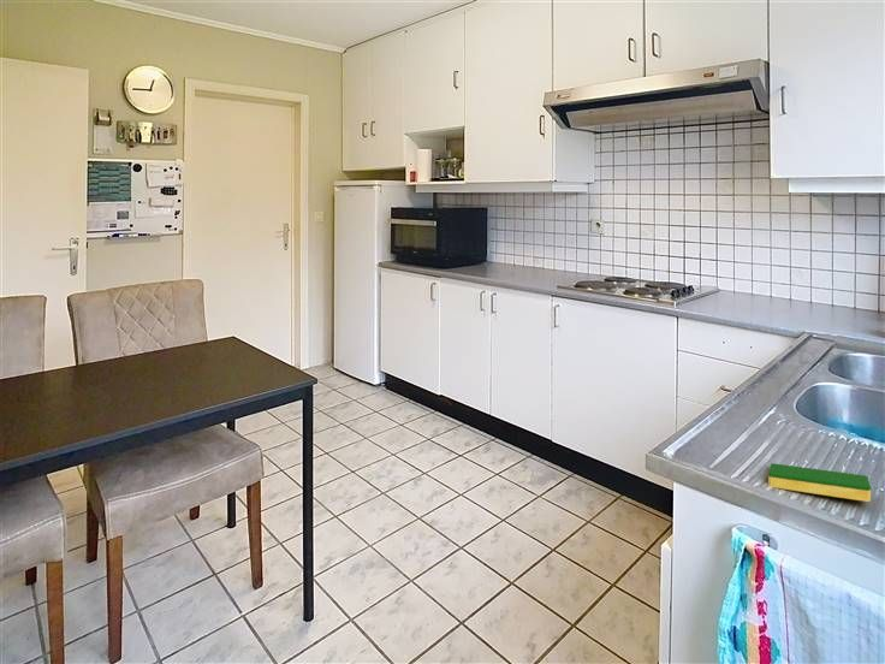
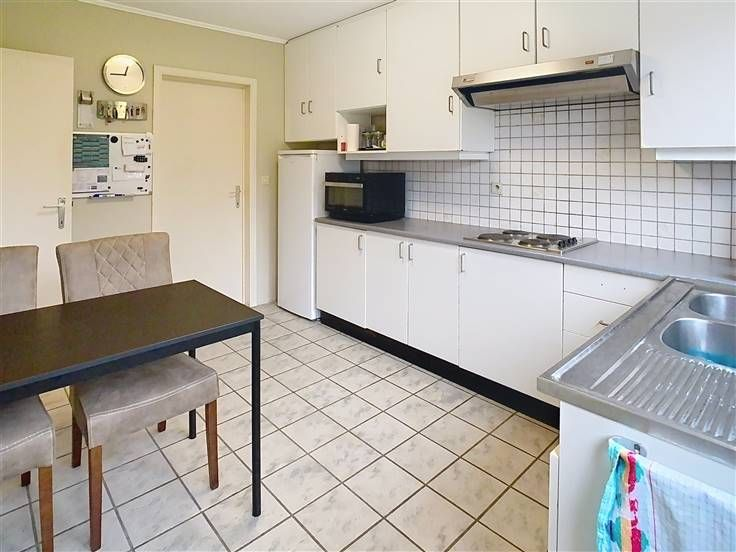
- dish sponge (816, 481)
